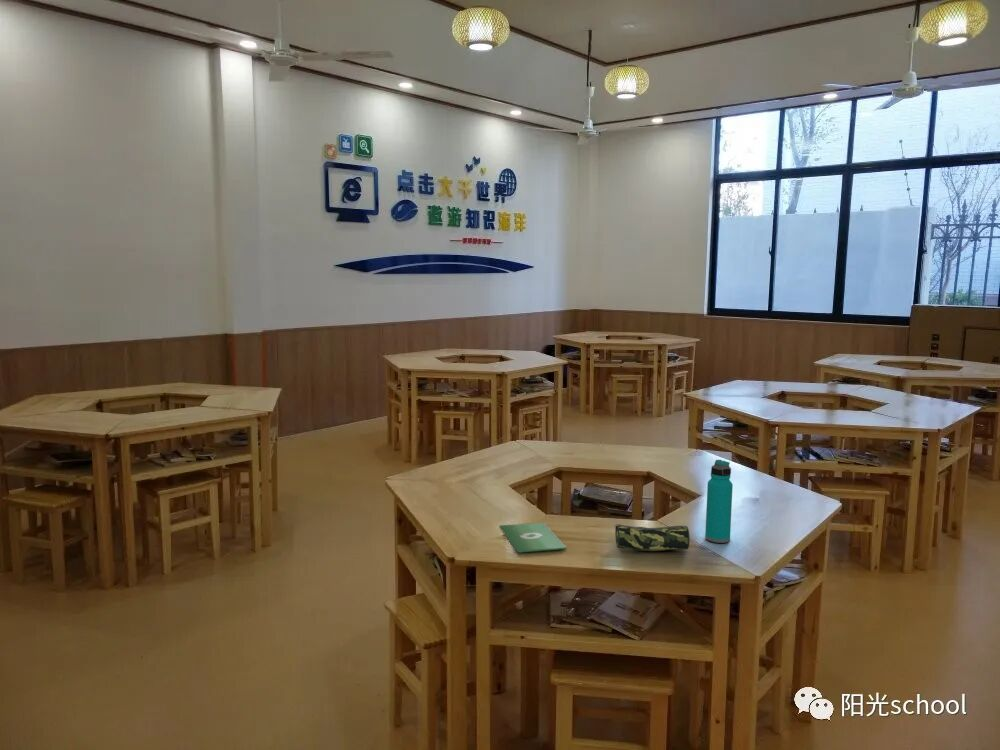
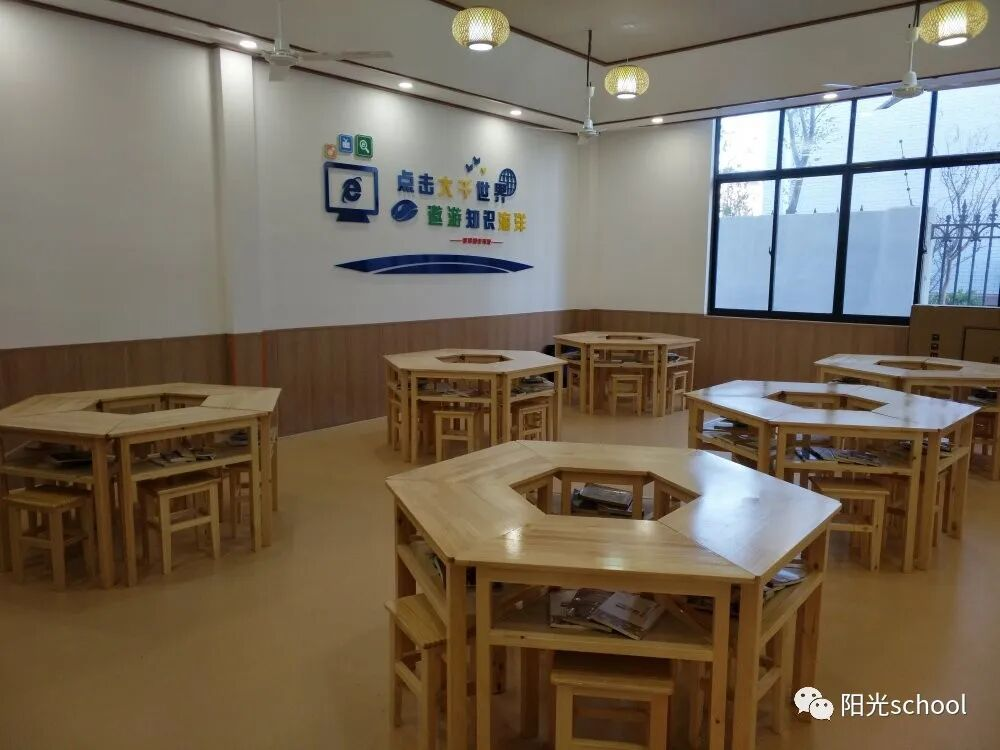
- book (531, 536)
- pencil case (649, 537)
- water bottle (719, 500)
